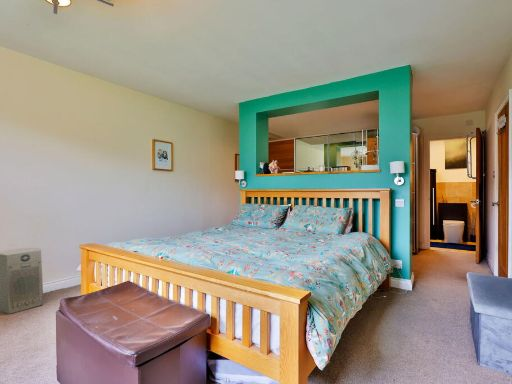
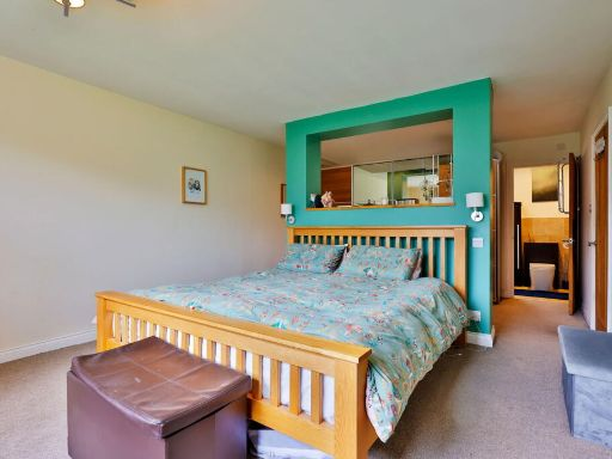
- fan (19, 277)
